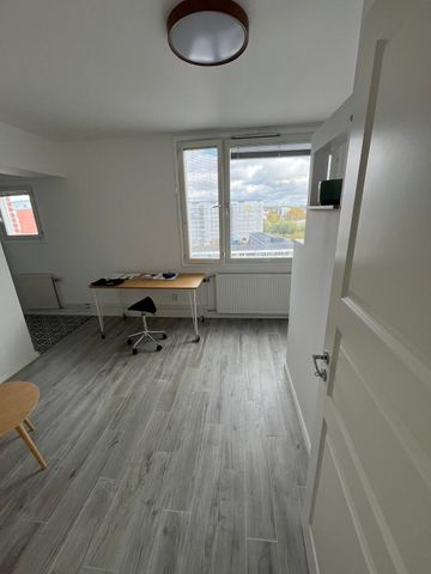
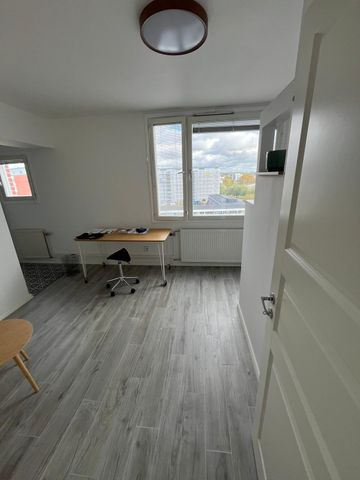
+ waste bin (71, 265)
